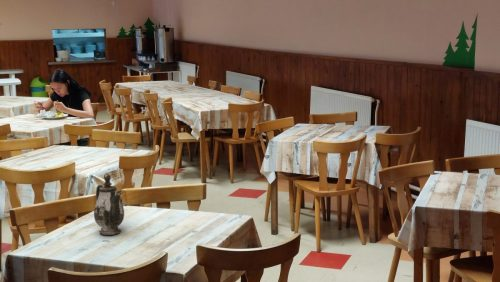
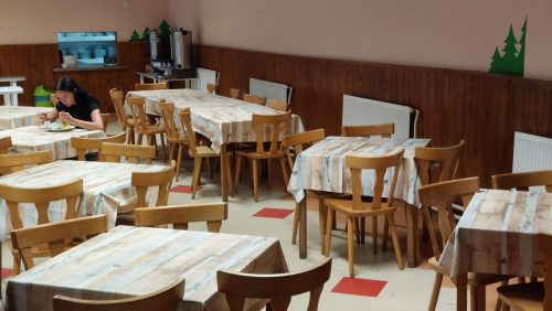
- teapot (109, 203)
